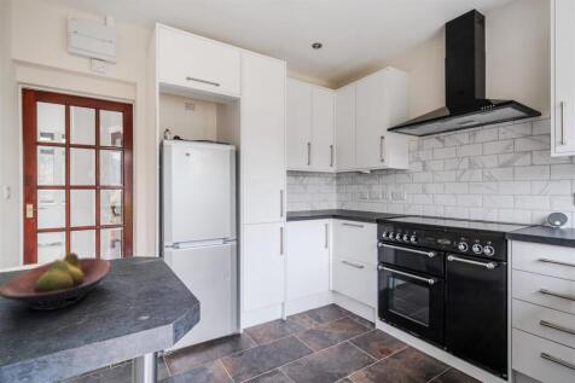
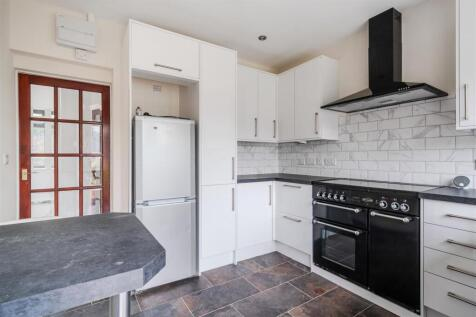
- fruit bowl (63, 274)
